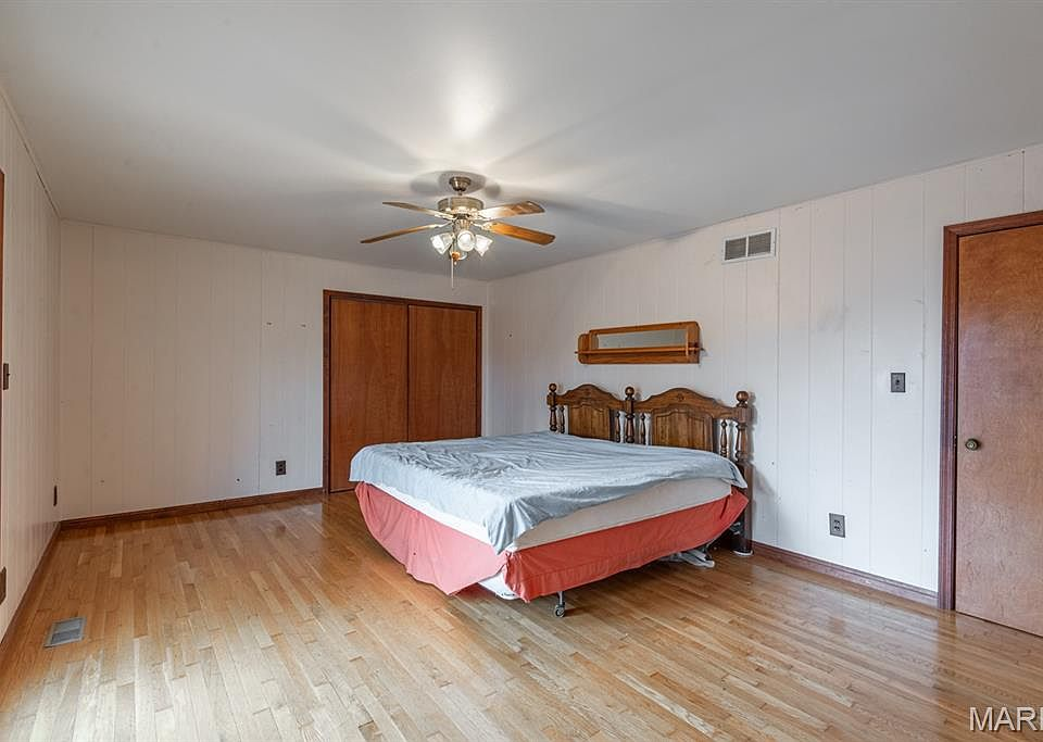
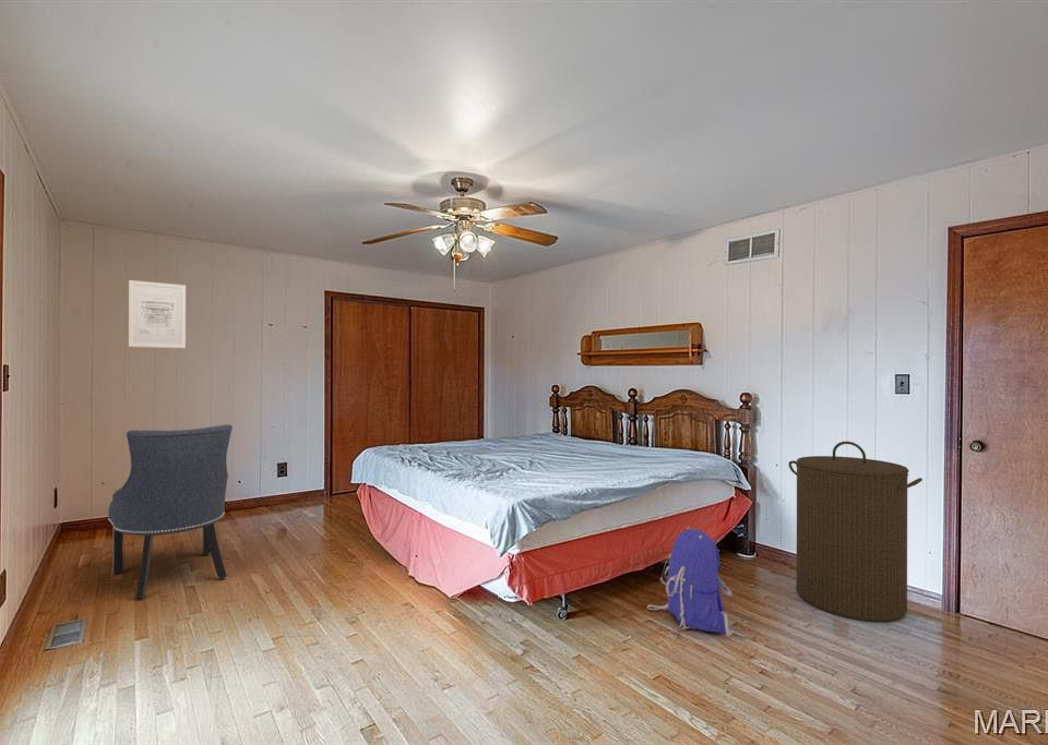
+ backpack (691, 576)
+ chair (172, 500)
+ laundry hamper (849, 520)
+ wall art (157, 314)
